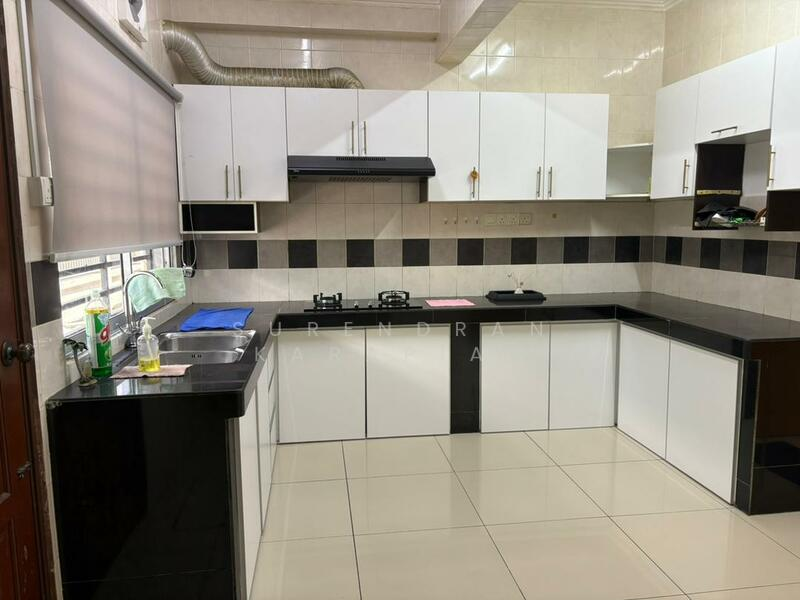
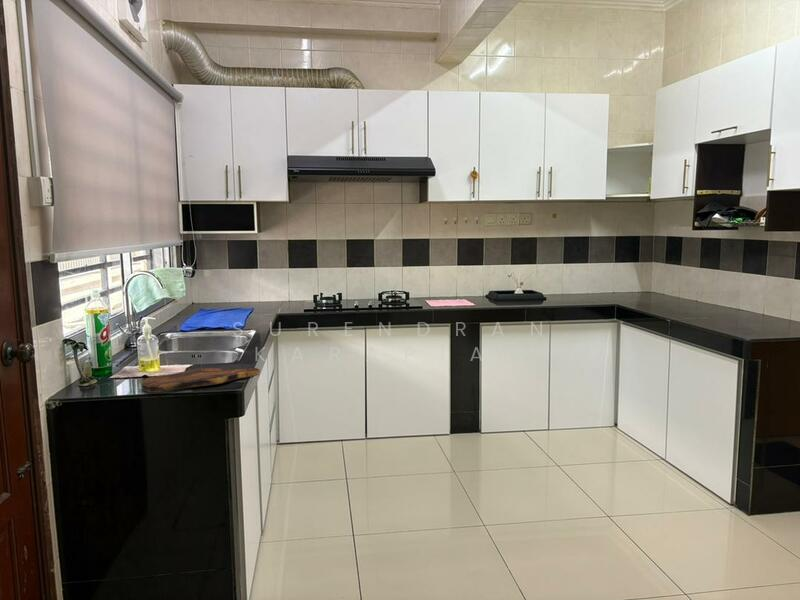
+ cutting board (202, 377)
